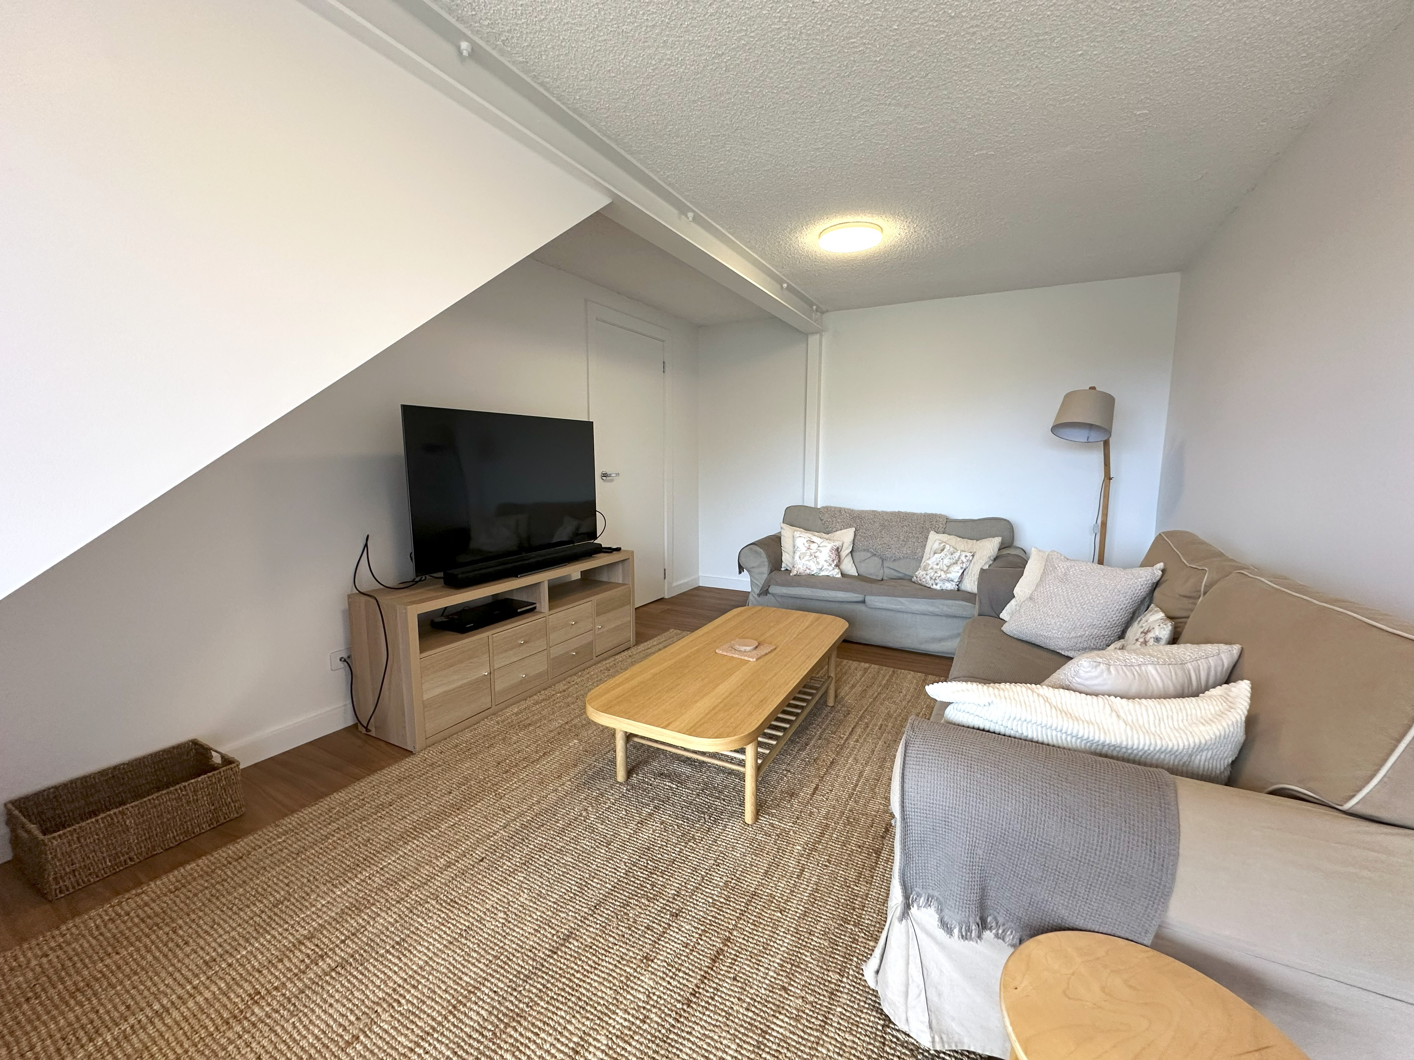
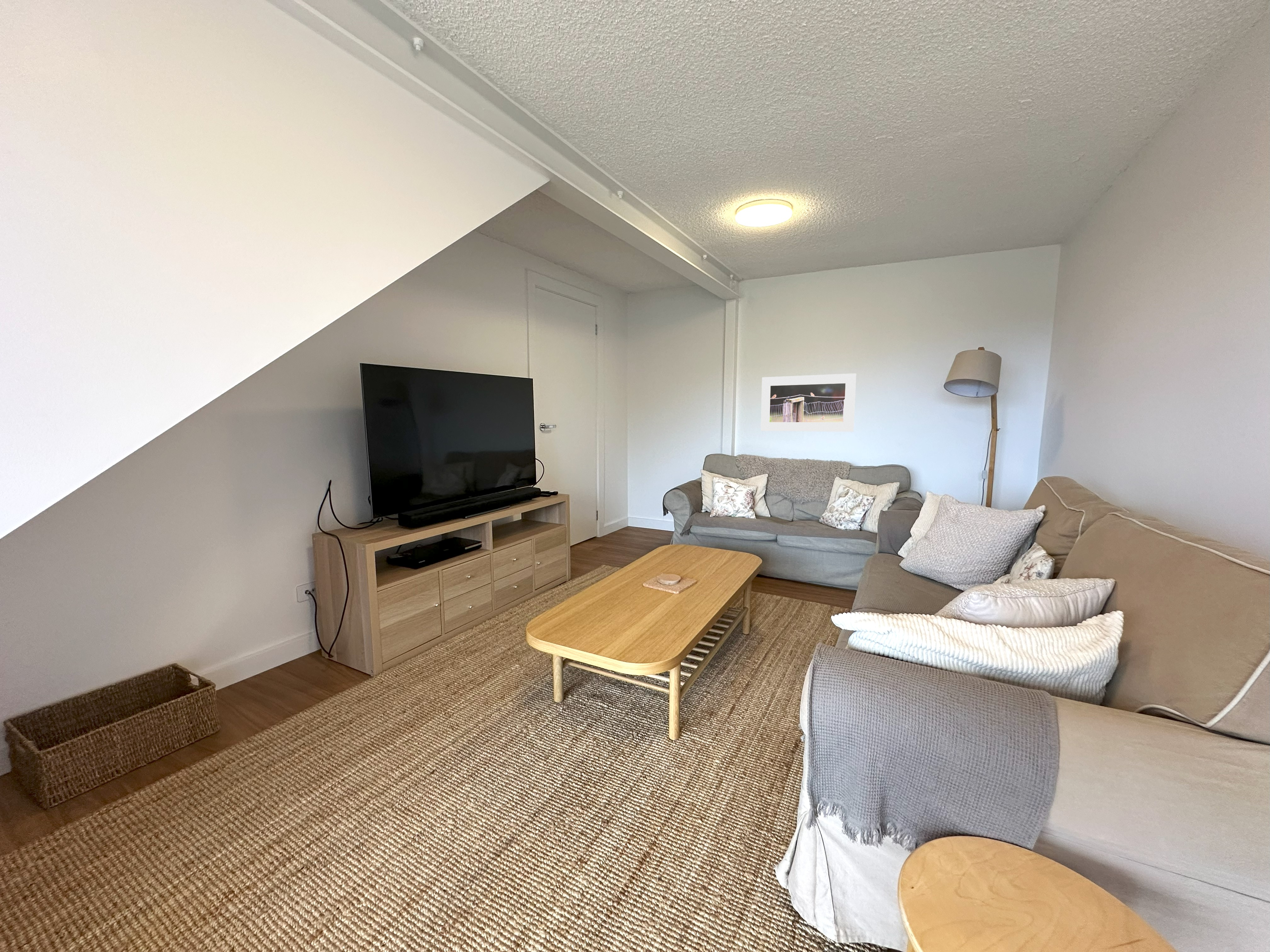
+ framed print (806, 403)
